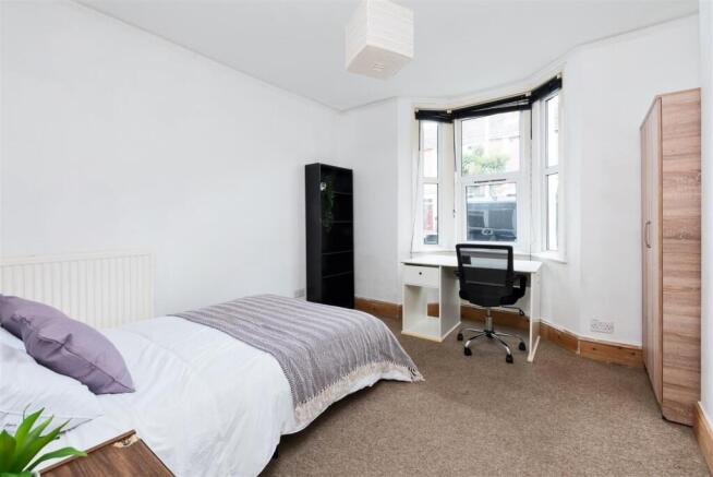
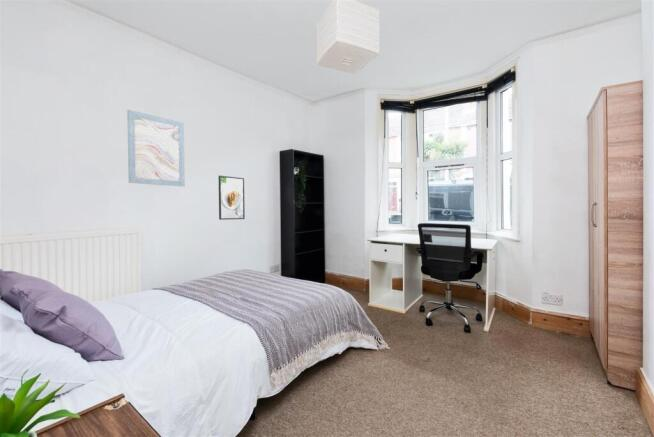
+ wall art (158, 150)
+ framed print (232, 198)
